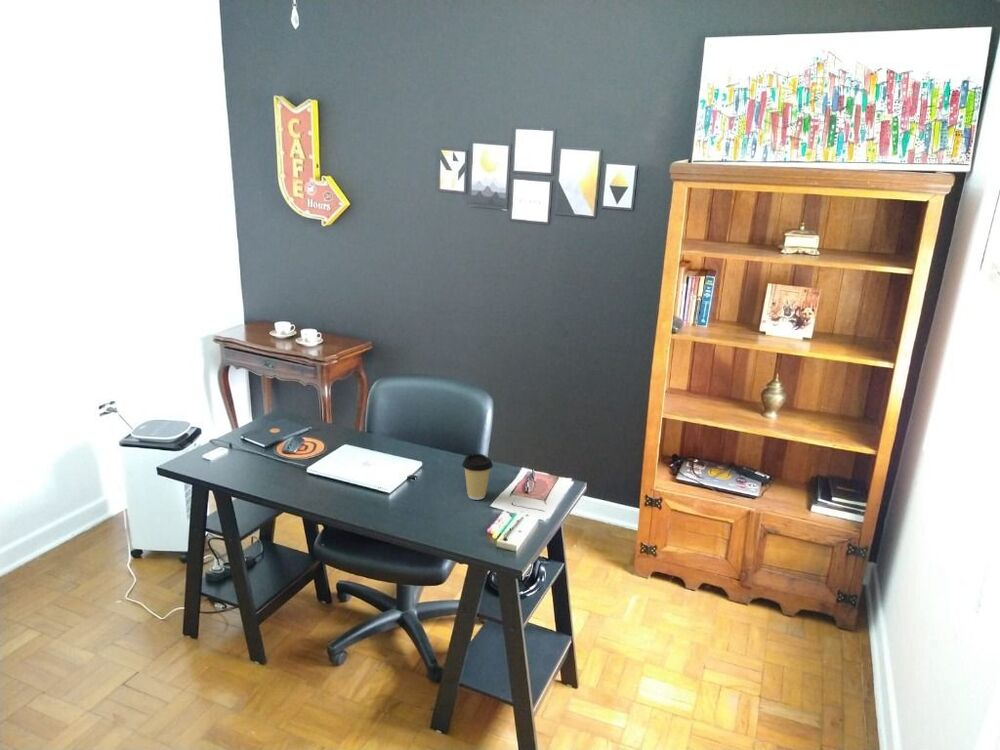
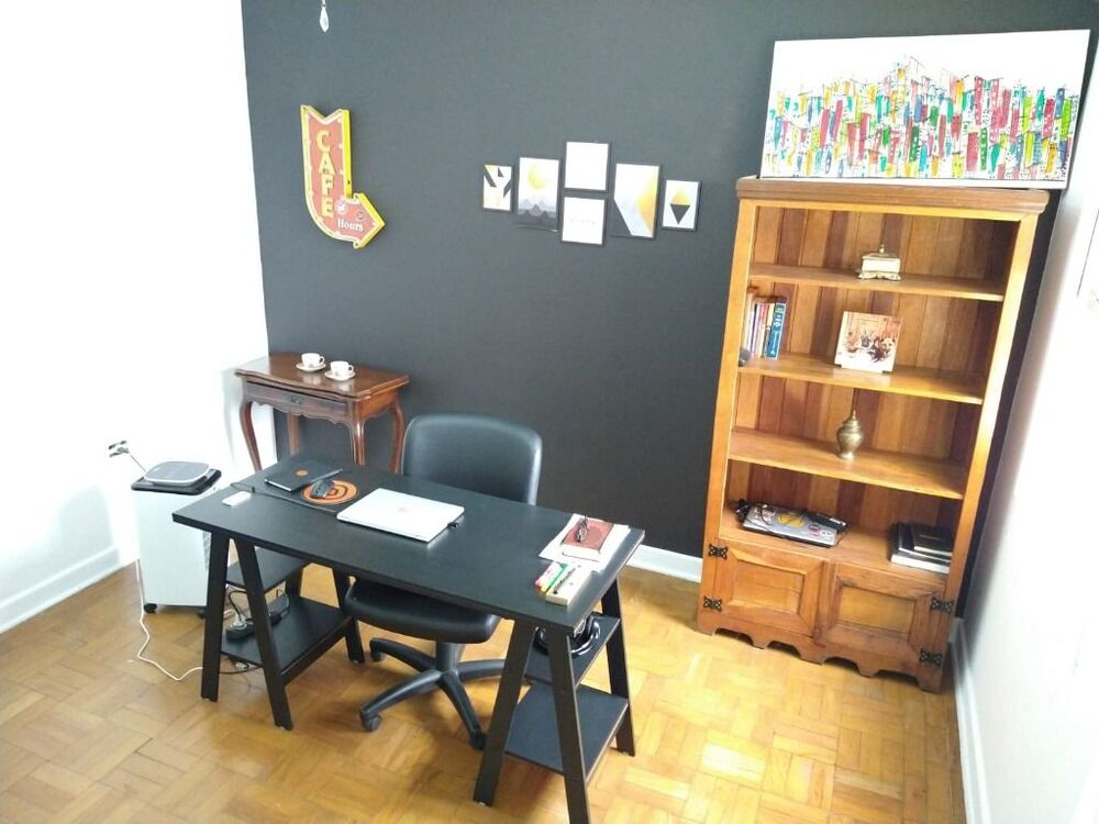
- coffee cup (477, 477)
